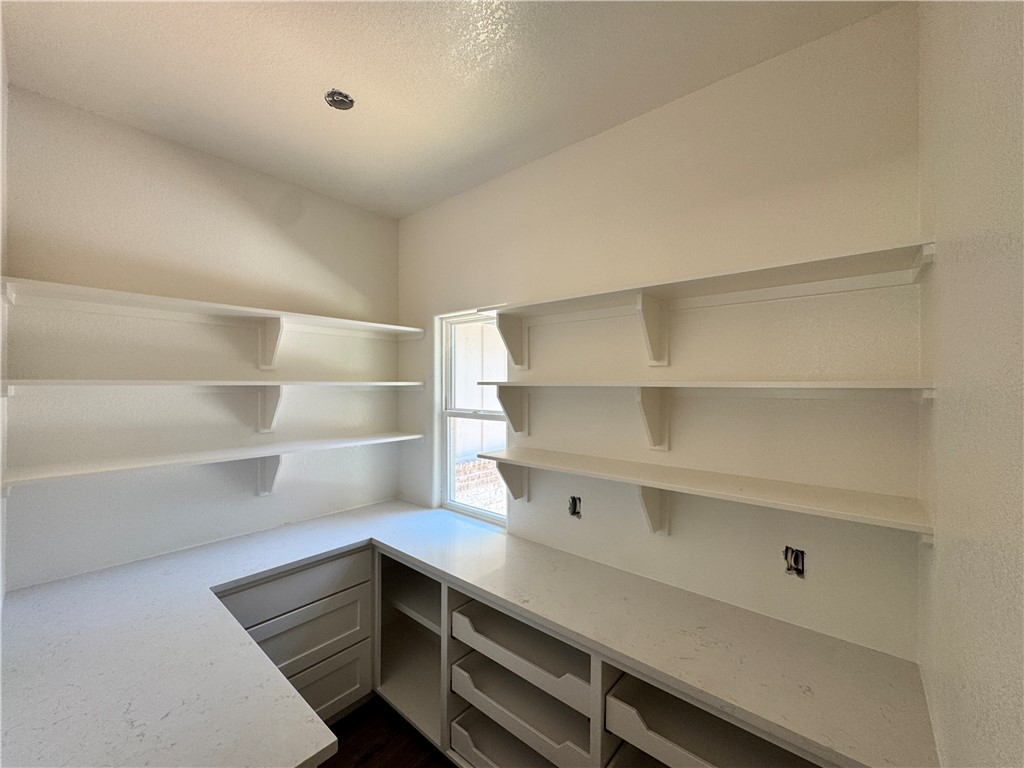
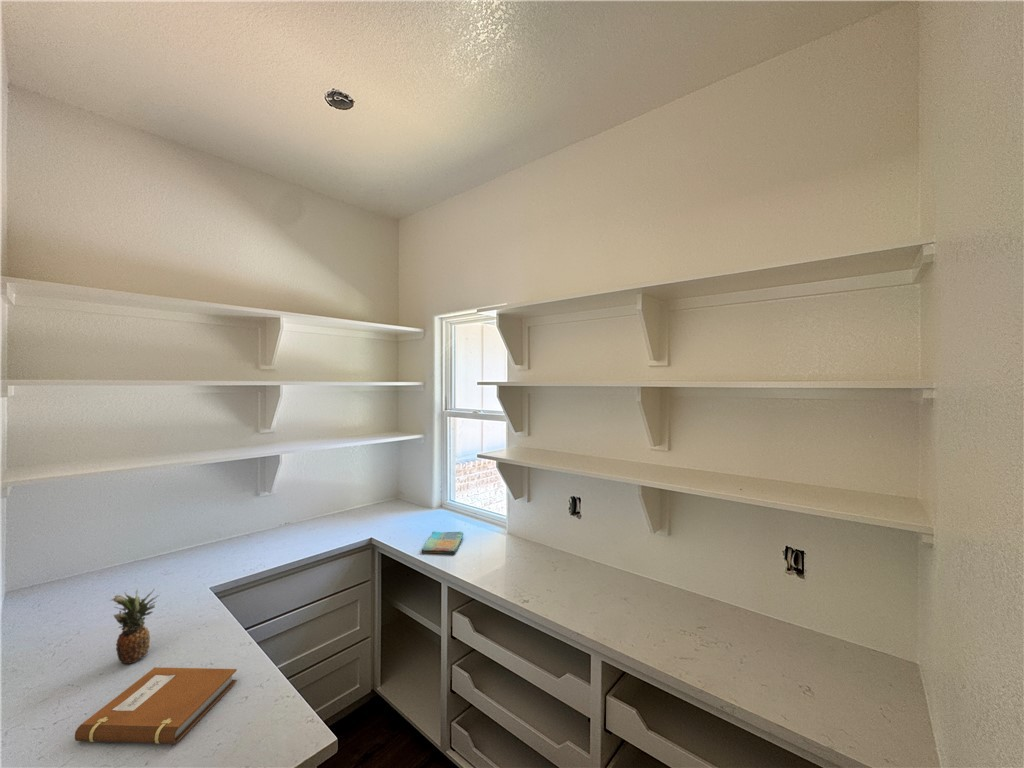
+ notebook (160, 703)
+ dish towel (443, 541)
+ fruit (135, 624)
